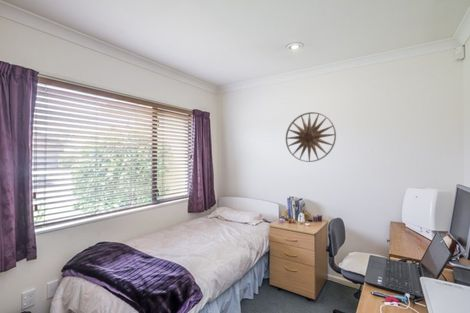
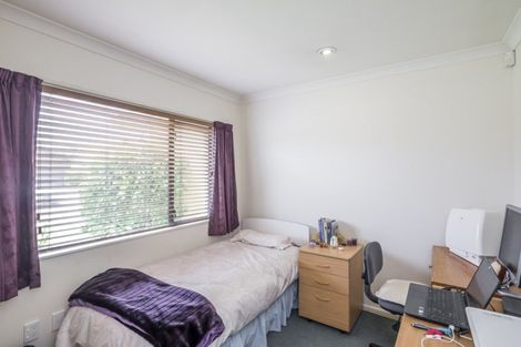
- wall art (309, 137)
